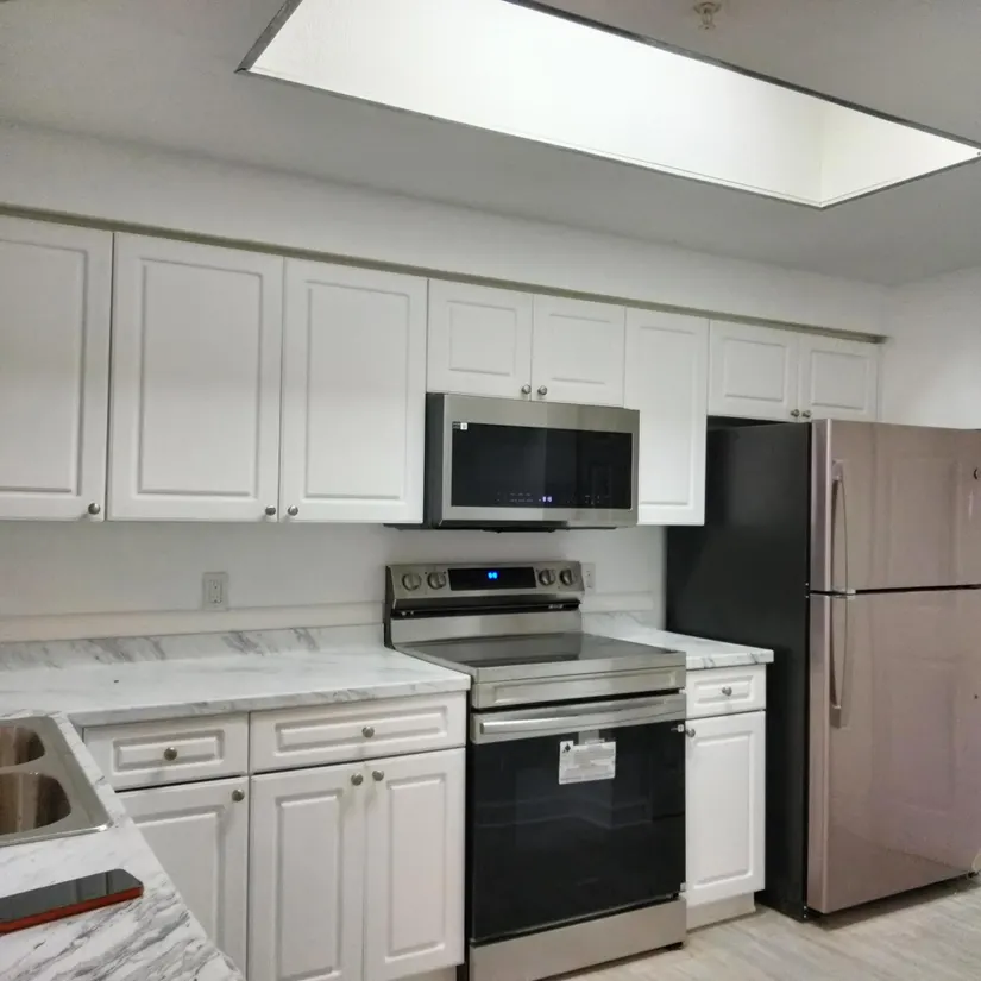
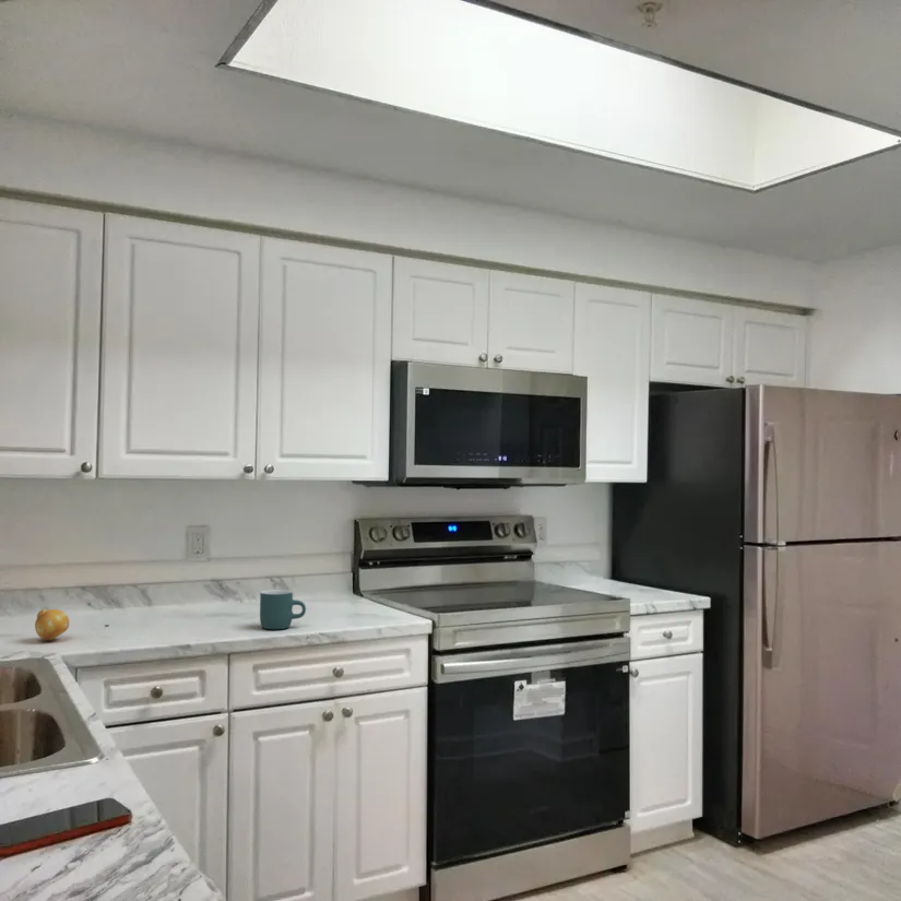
+ mug (281, 608)
+ fruit (51, 624)
